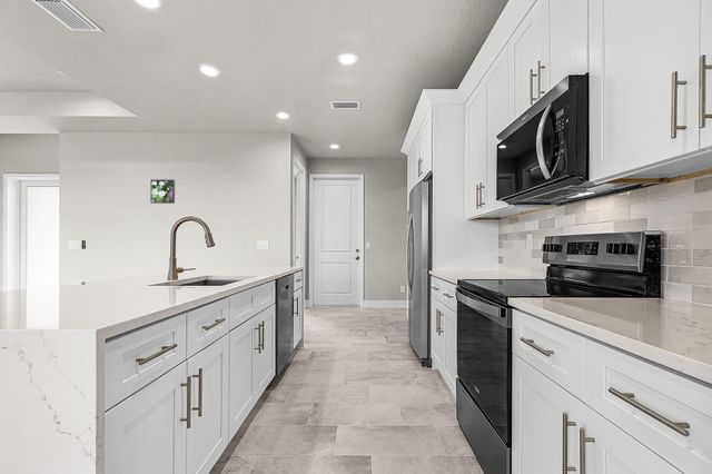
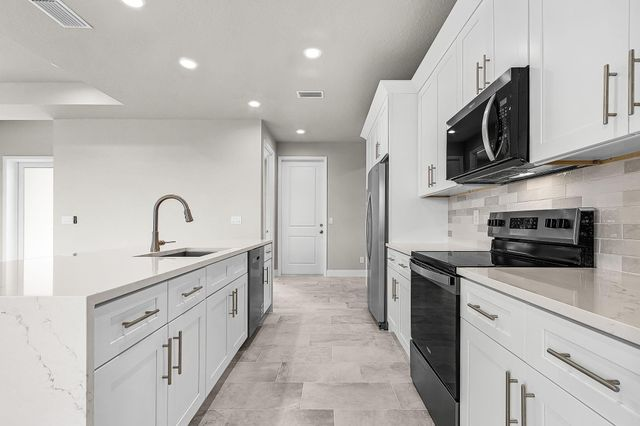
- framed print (162, 191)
